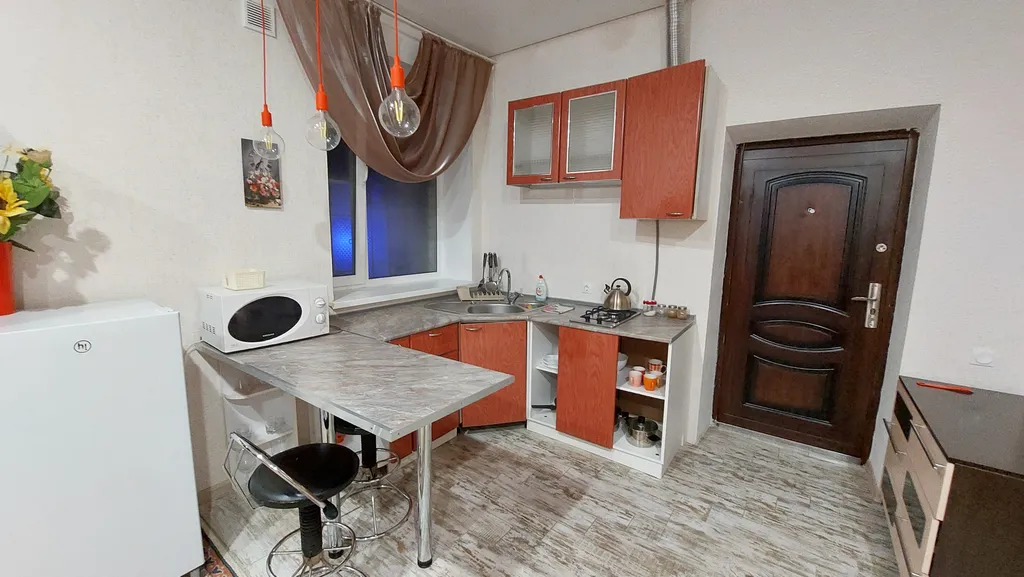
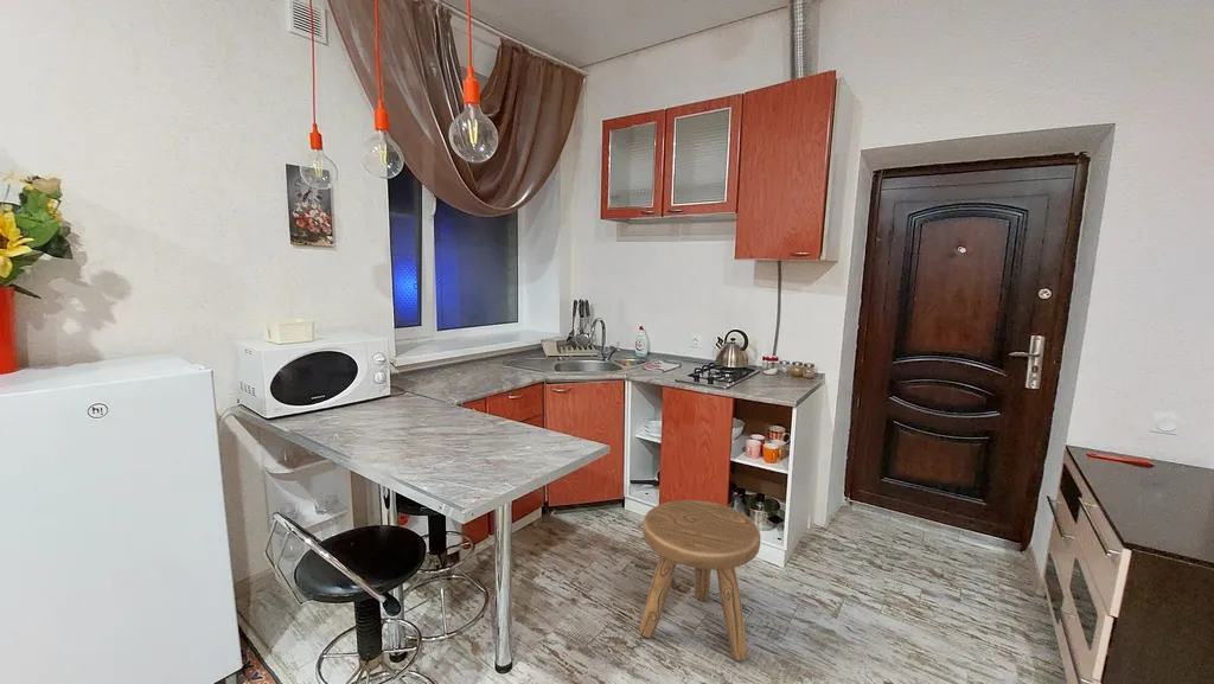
+ stool (697, 575)
